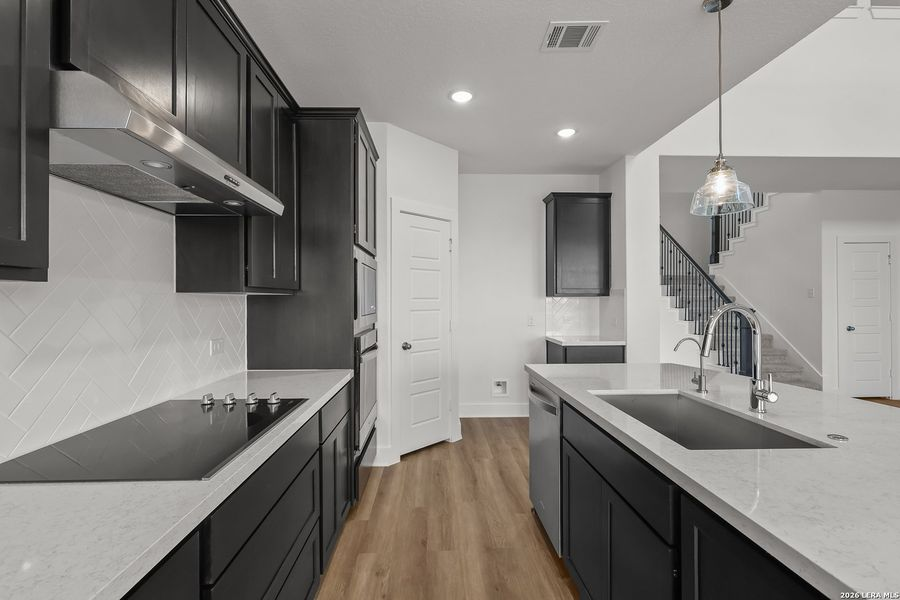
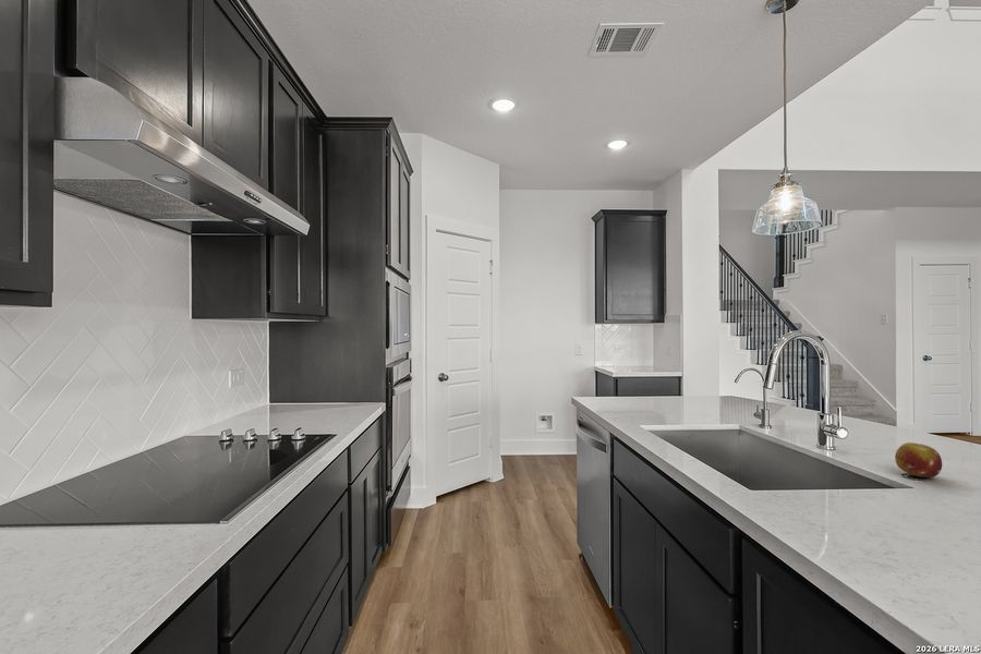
+ fruit (918, 460)
